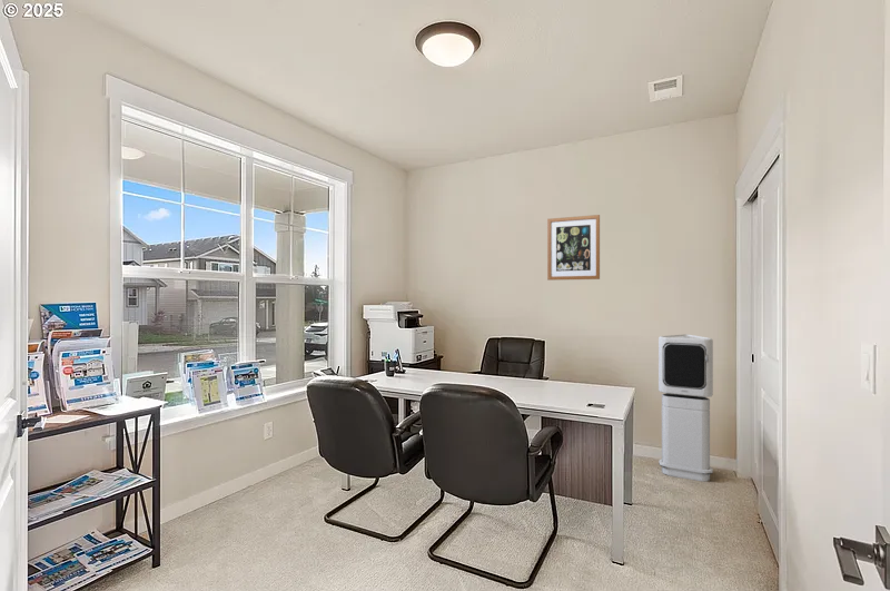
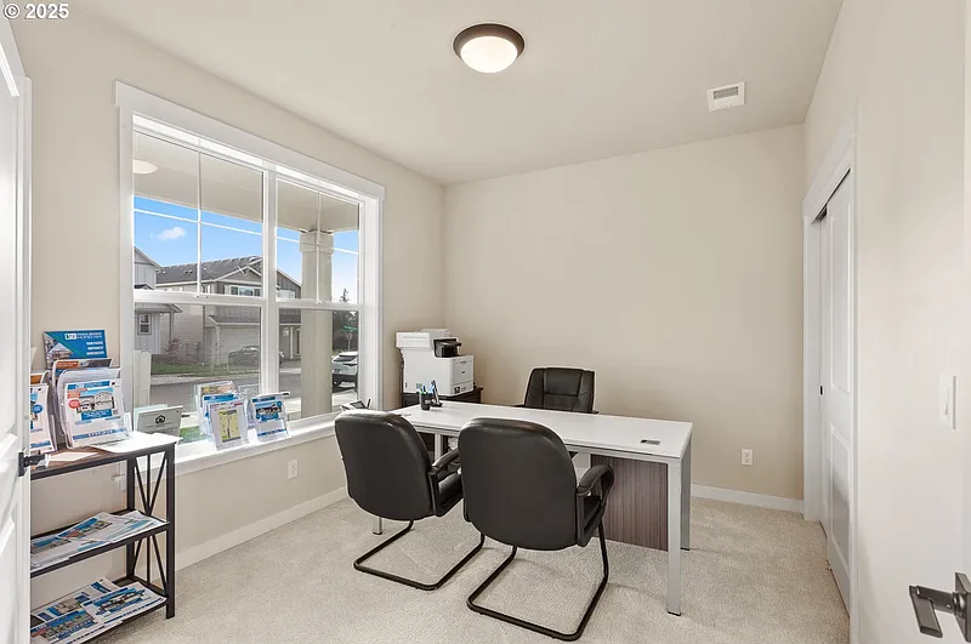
- air purifier (685, 403)
- wall art (573, 248)
